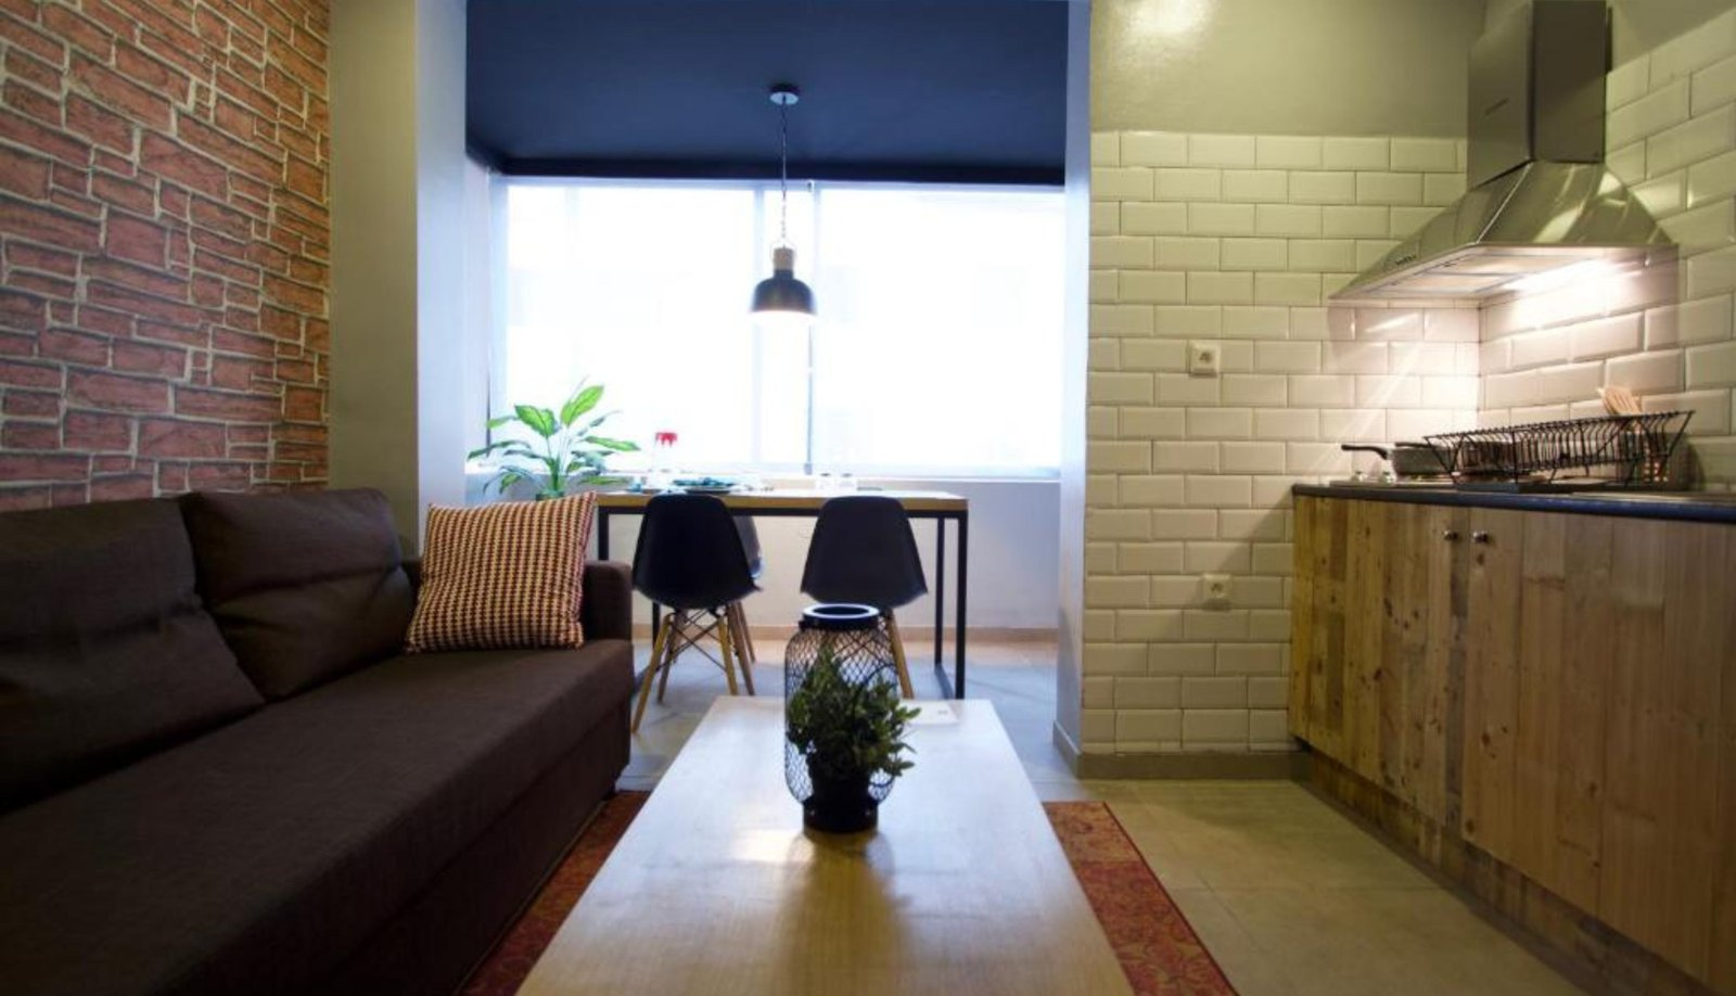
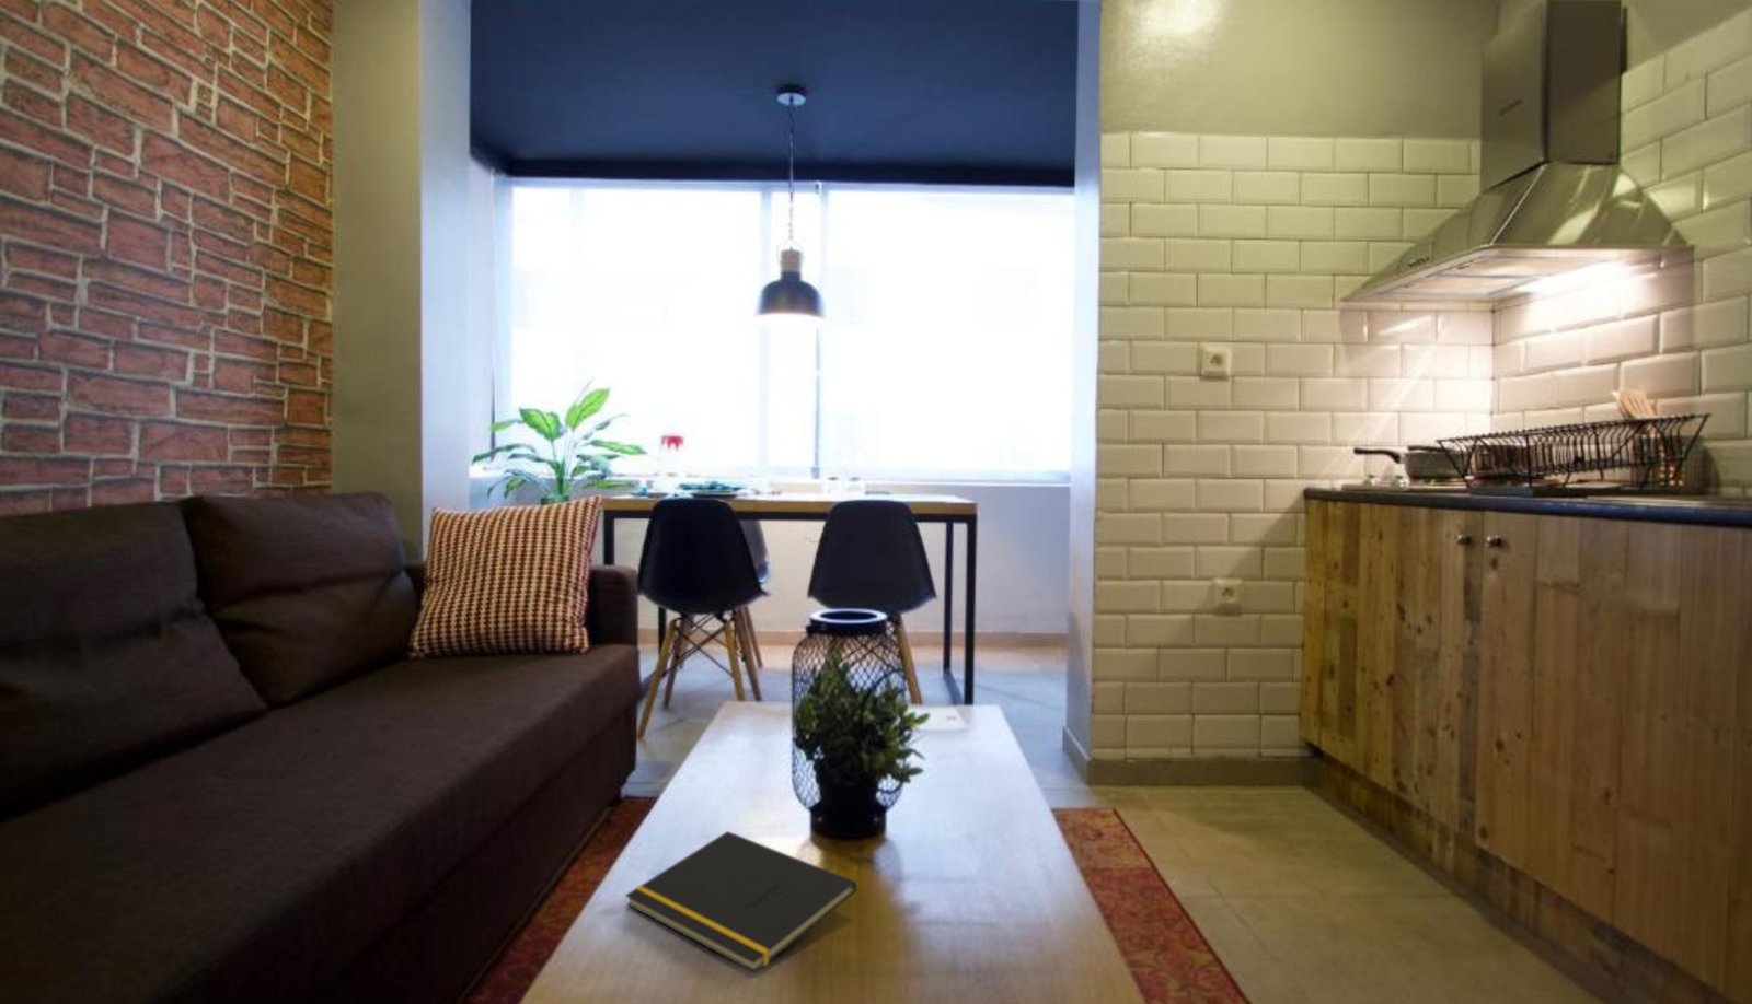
+ notepad (739, 892)
